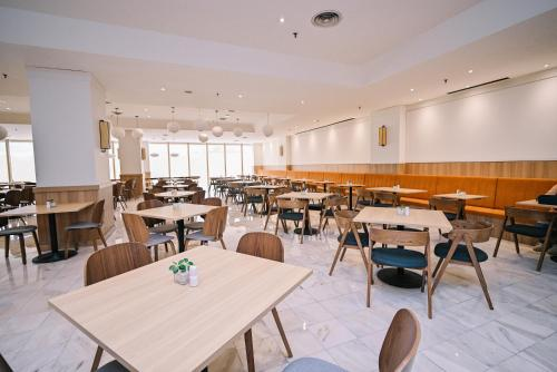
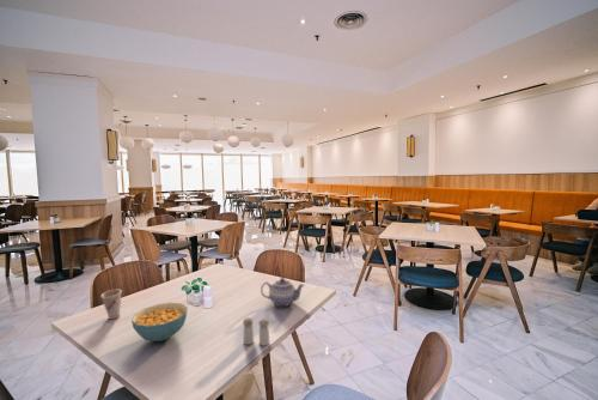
+ teapot (282, 290)
+ cereal bowl (160, 325)
+ cup (111, 304)
+ salt and pepper shaker (252, 331)
